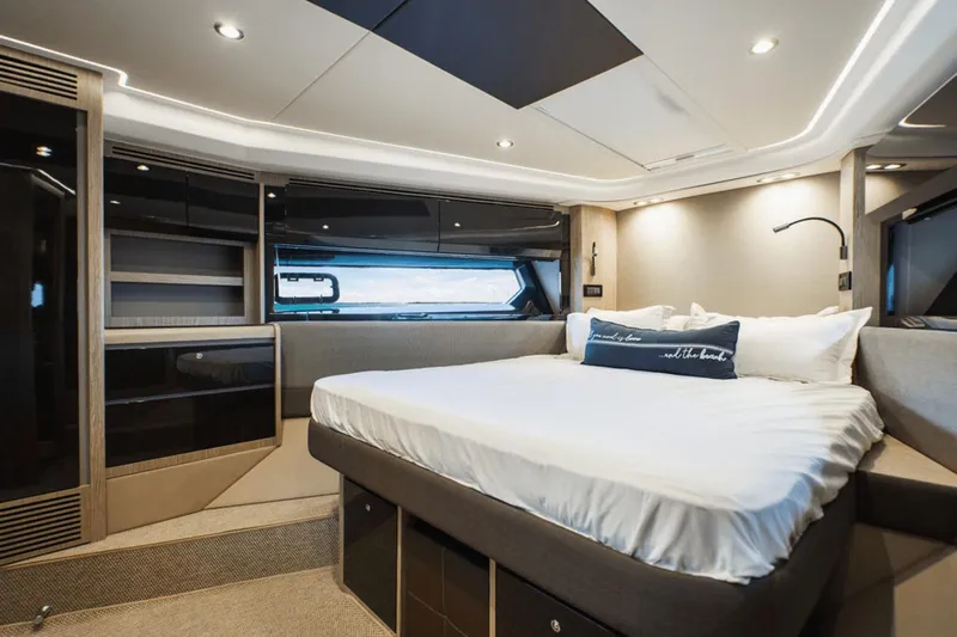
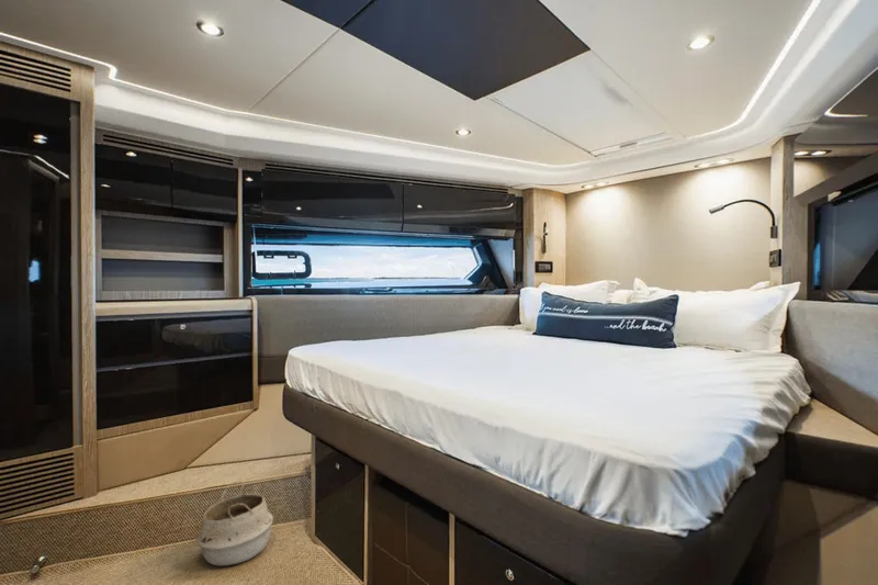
+ woven basket (236, 518)
